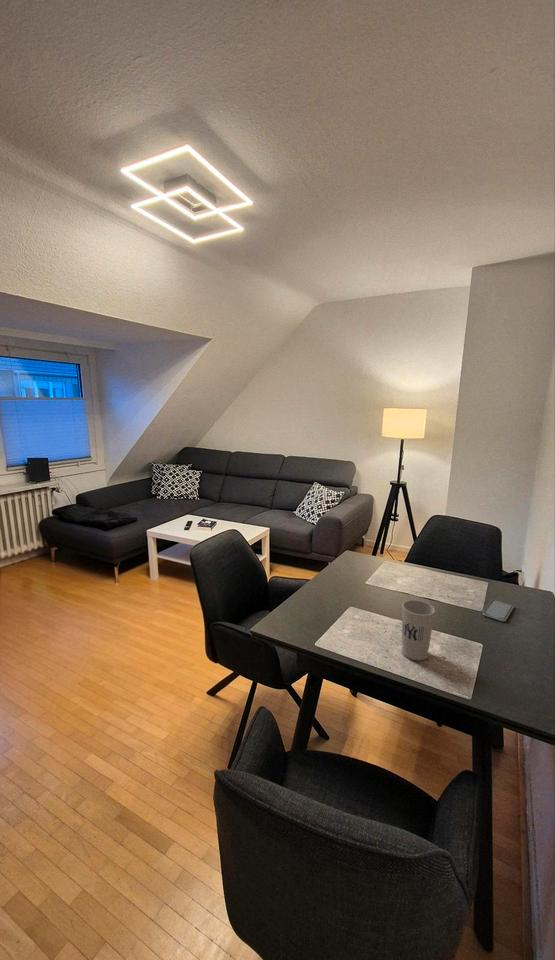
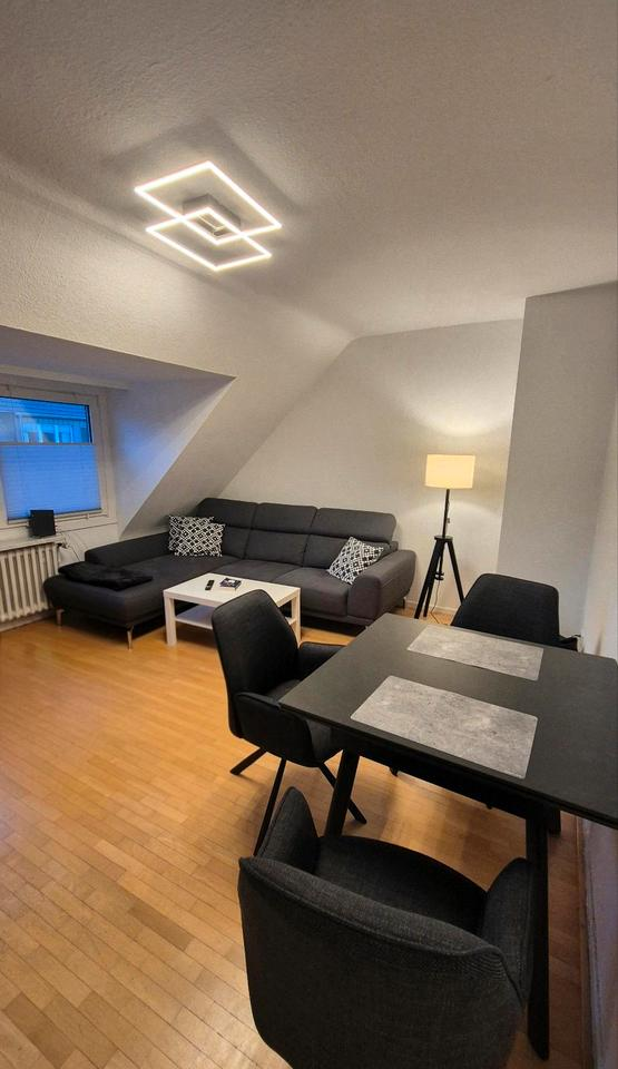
- smartphone (498, 609)
- cup (416, 630)
